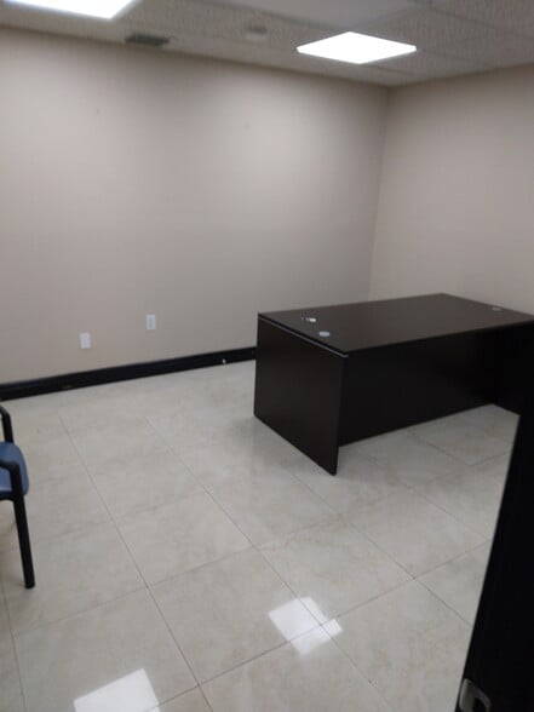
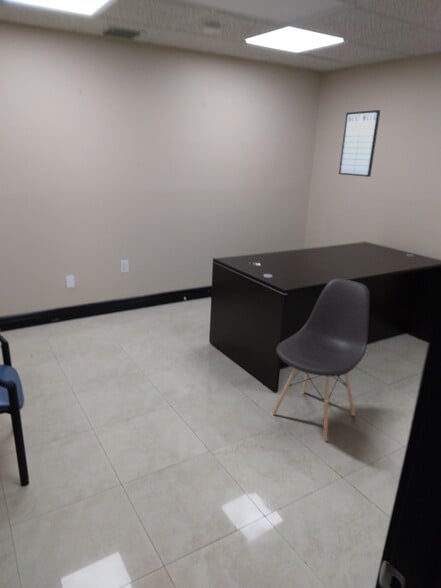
+ chair (322, 354)
+ writing board (358, 144)
